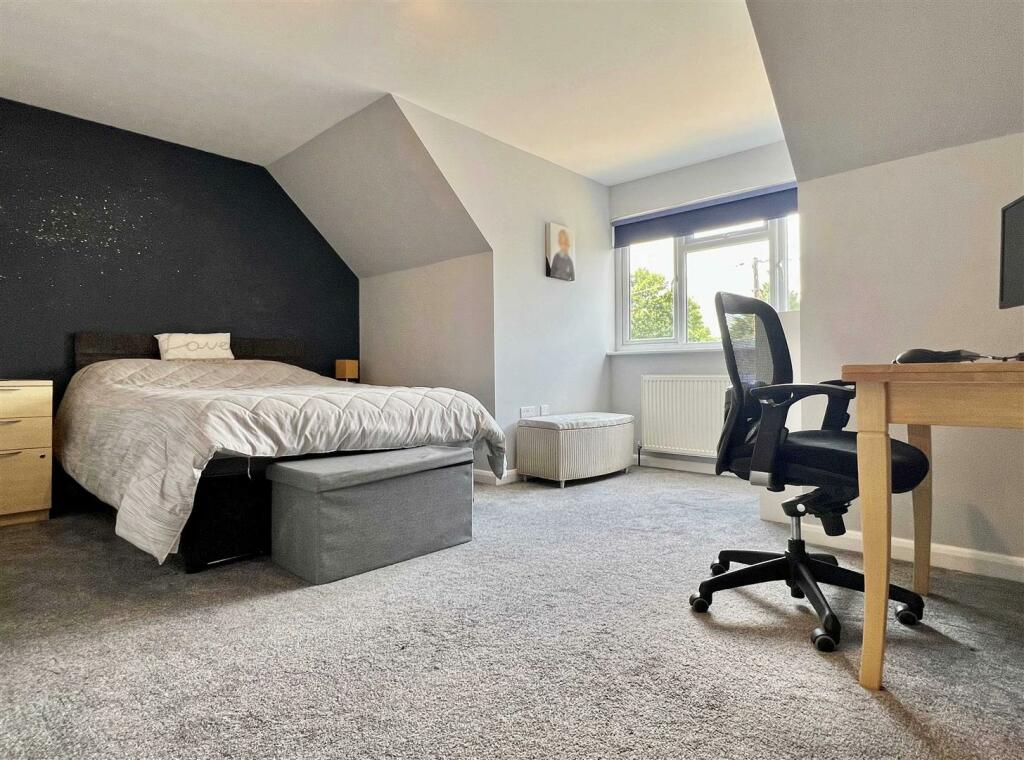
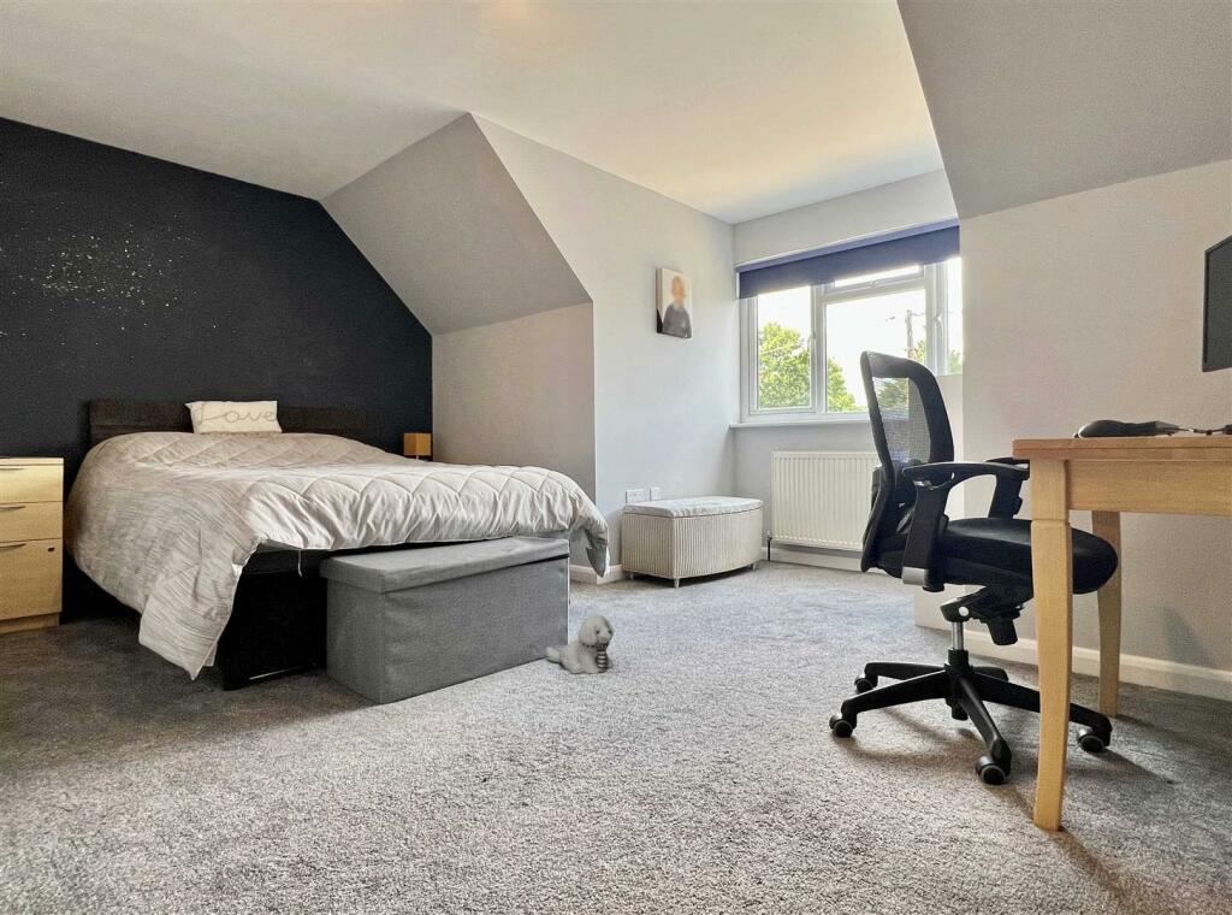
+ plush toy (581, 638)
